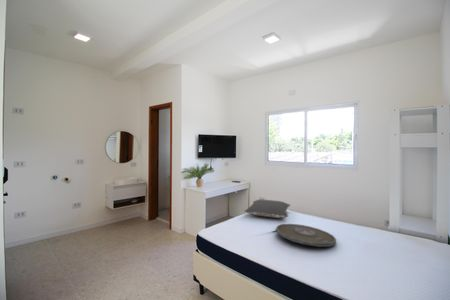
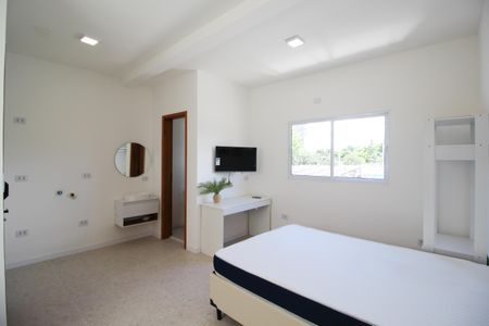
- pillow (268, 208)
- serving tray (304, 233)
